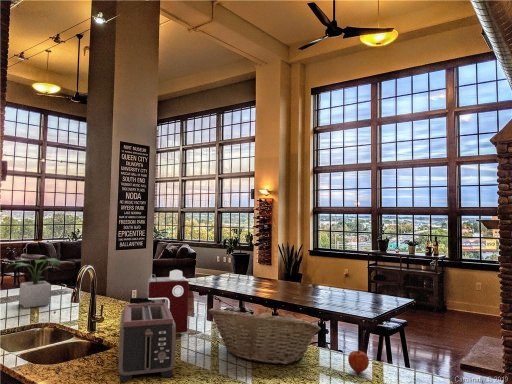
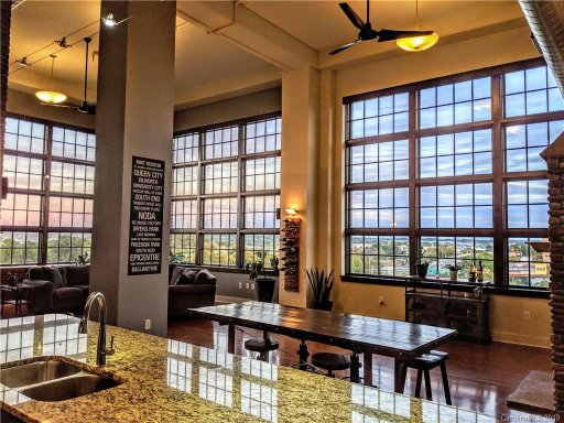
- coffee maker (158, 300)
- fruit basket (262, 328)
- toaster (146, 339)
- potted plant (35, 281)
- apple (358, 361)
